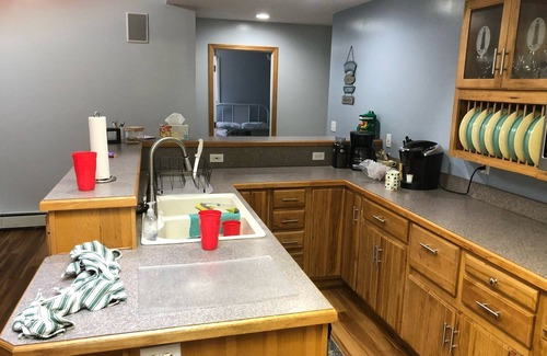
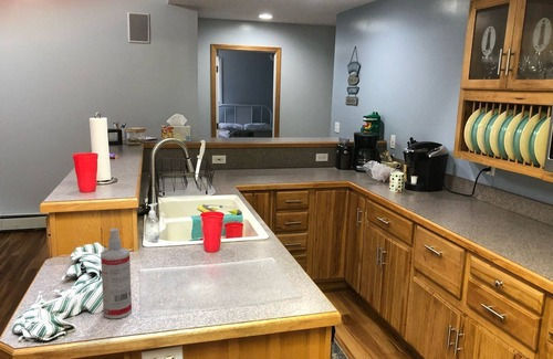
+ spray bottle (115, 271)
